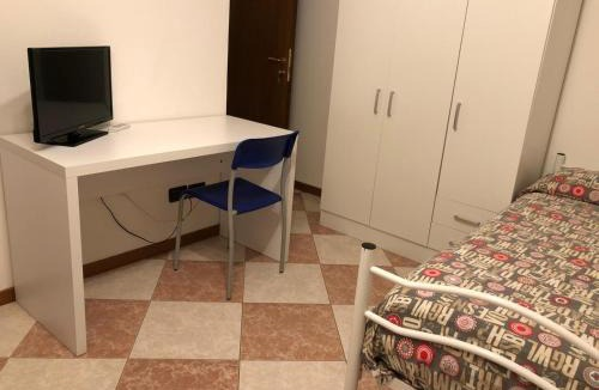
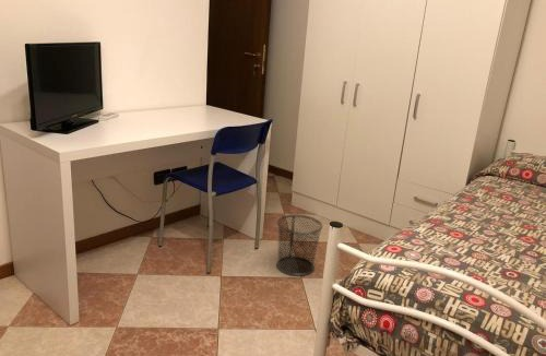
+ waste bin (297, 245)
